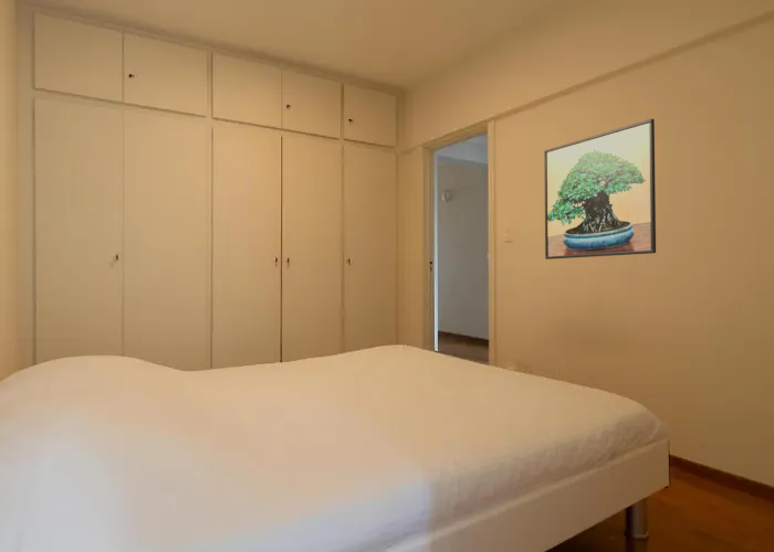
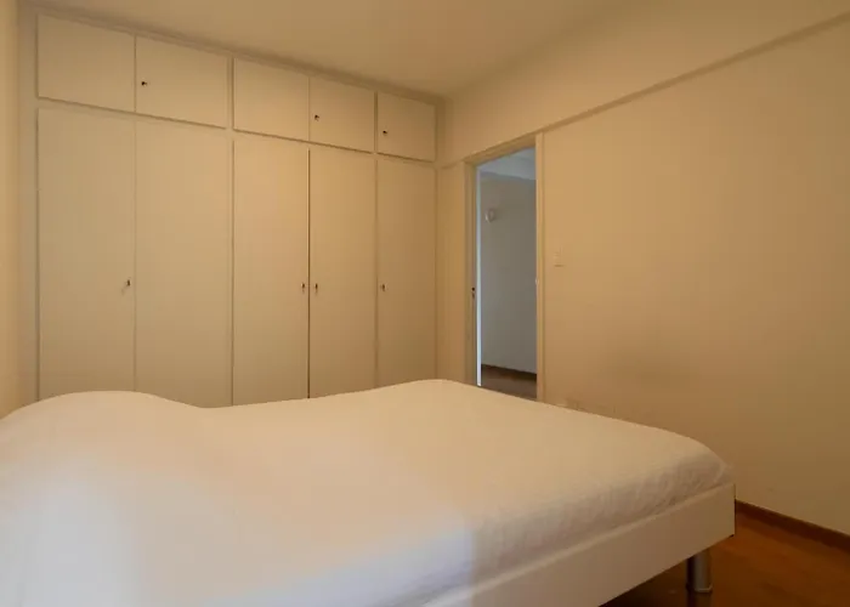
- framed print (594, 195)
